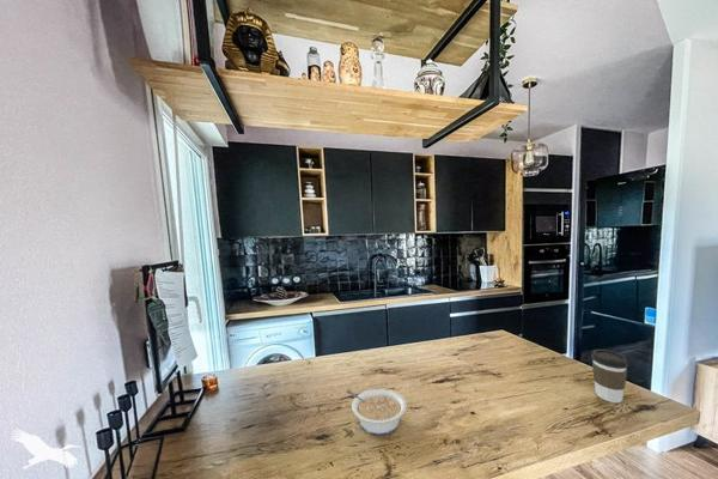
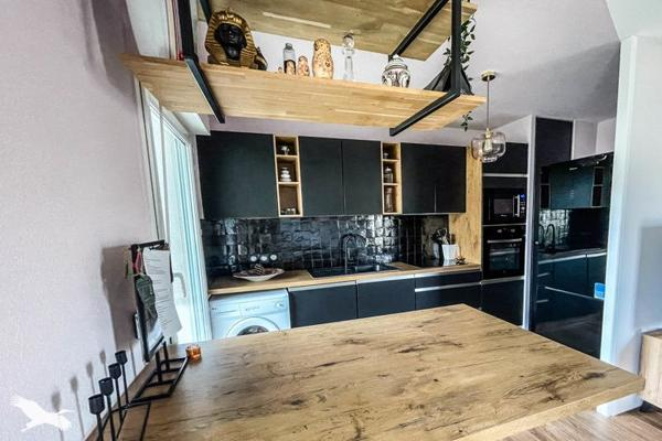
- coffee cup (608, 375)
- legume (377, 411)
